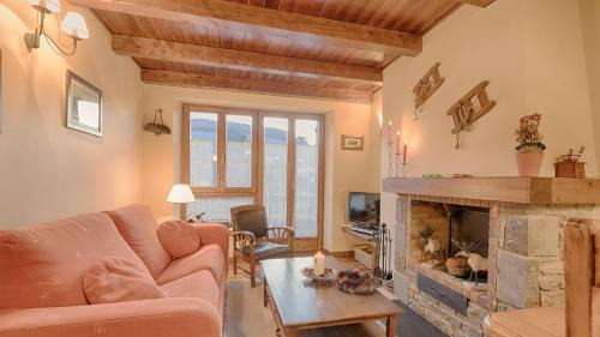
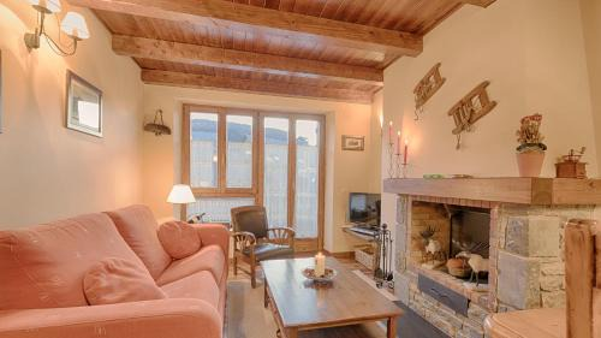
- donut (355, 279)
